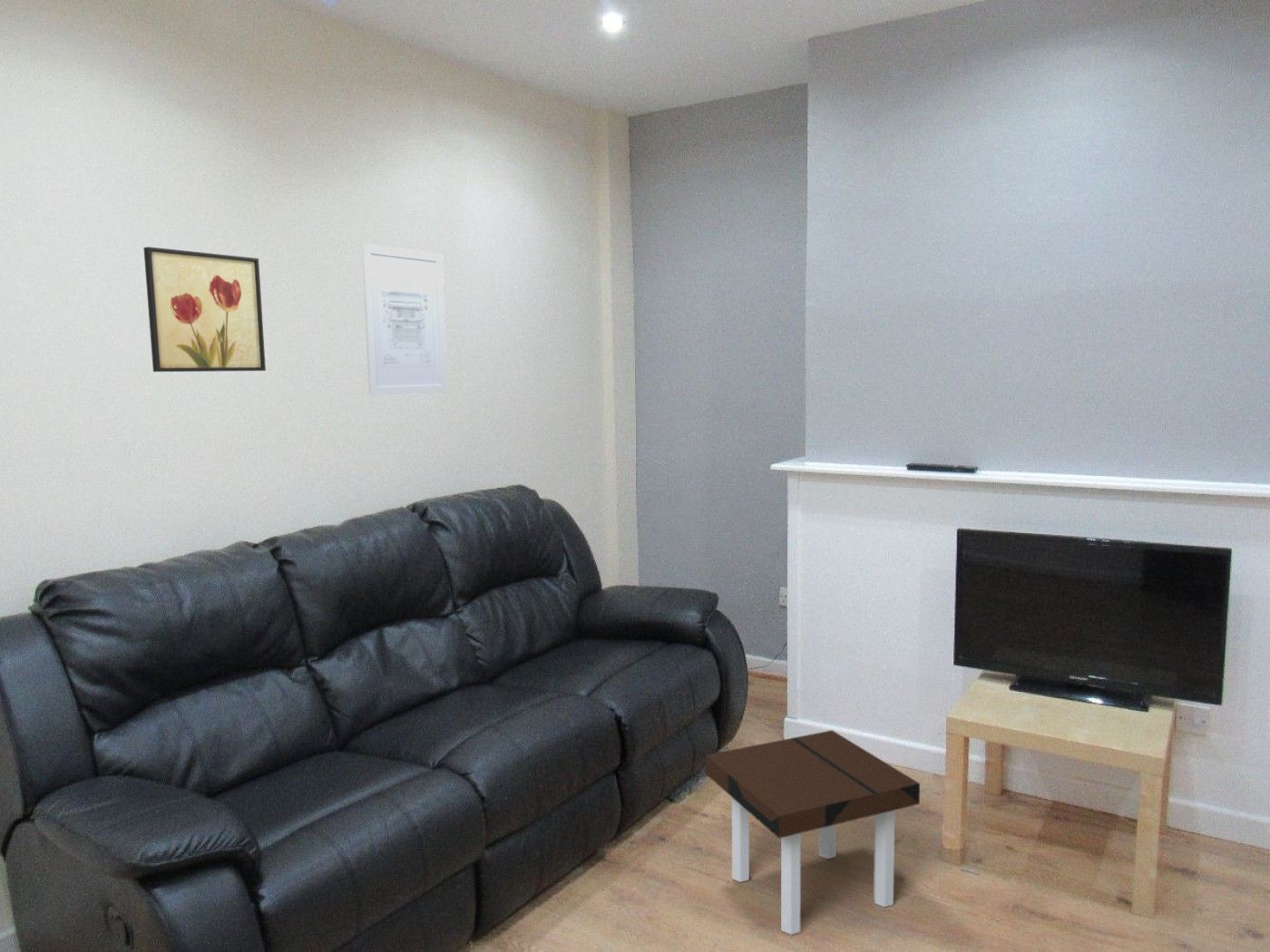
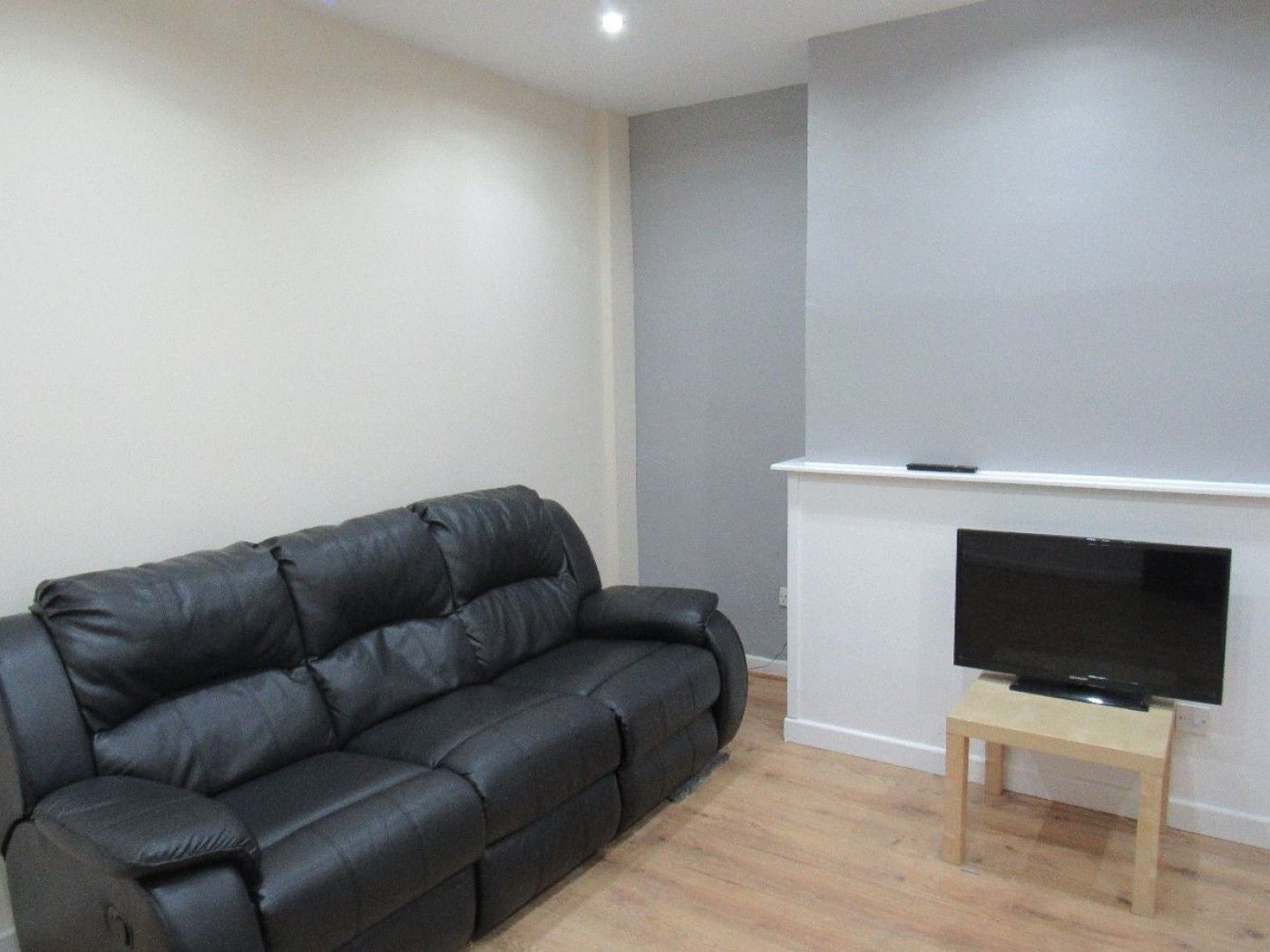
- side table (807, 829)
- wall art (206, 313)
- wall art (406, 322)
